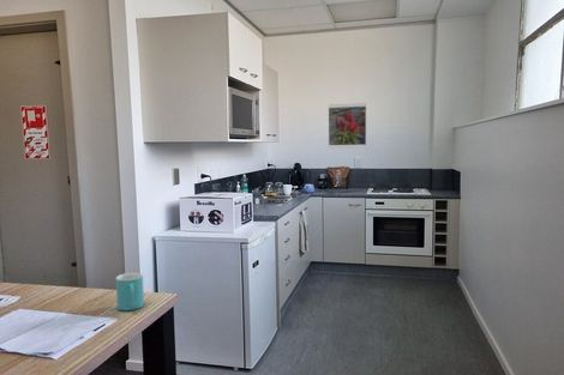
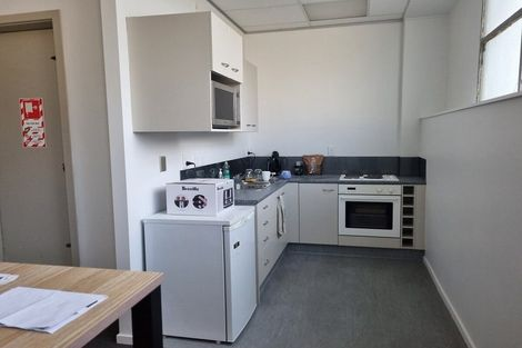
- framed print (347, 126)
- mug (130, 292)
